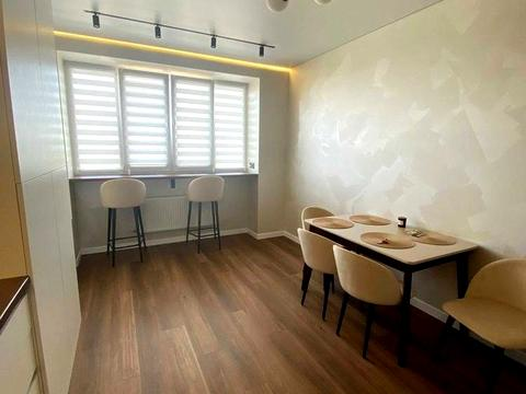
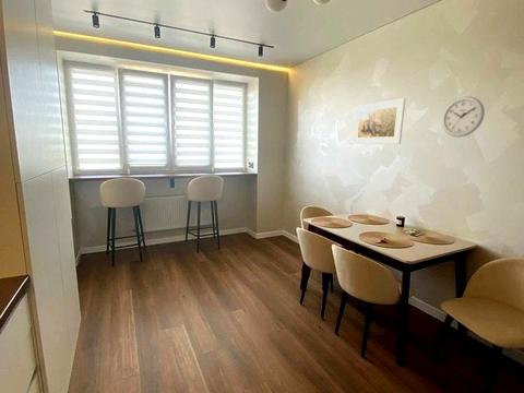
+ wall clock (461, 117)
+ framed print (376, 123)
